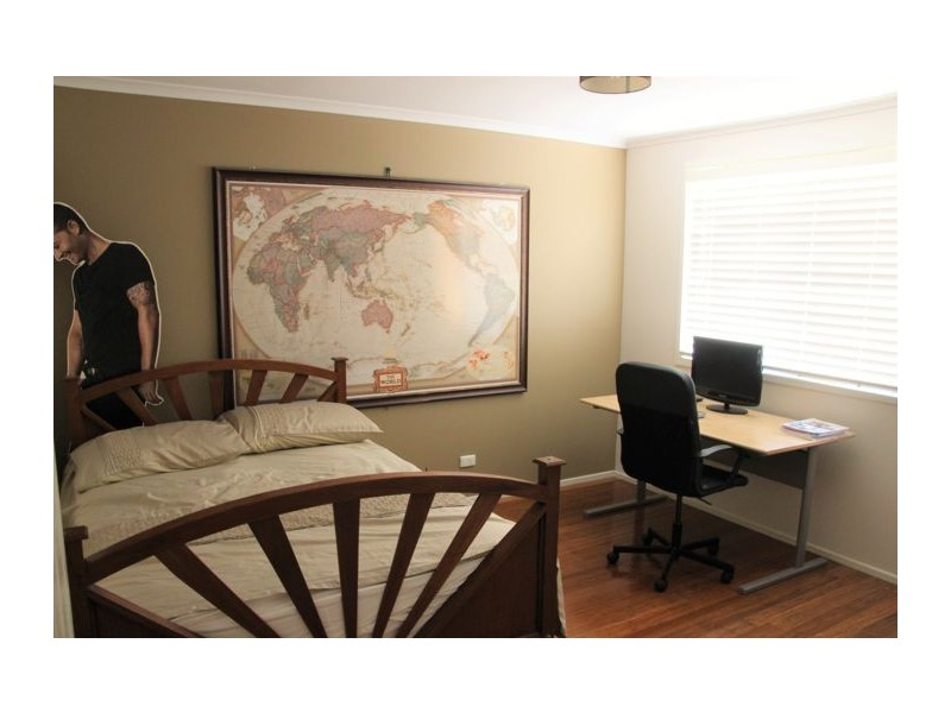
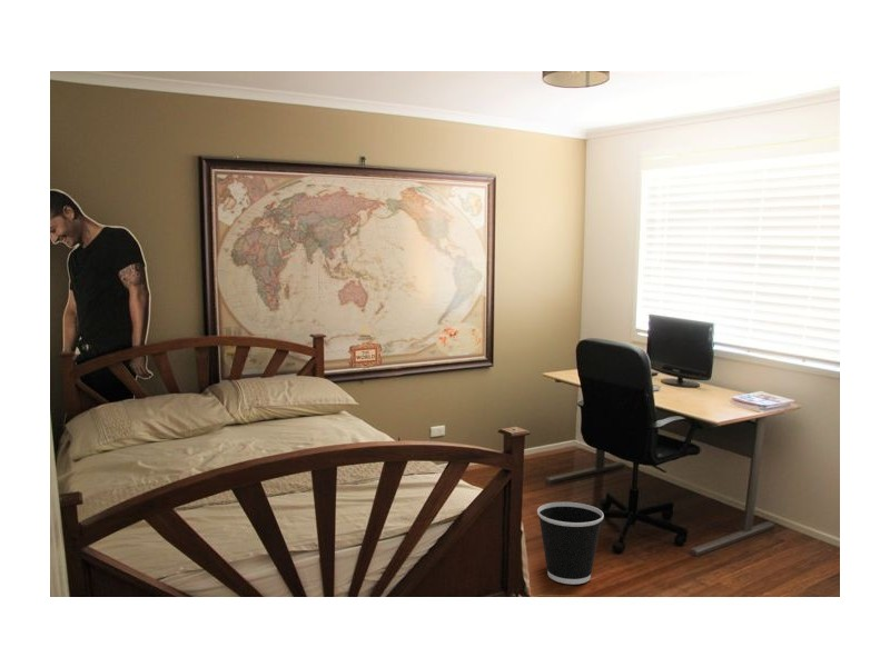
+ wastebasket (570, 544)
